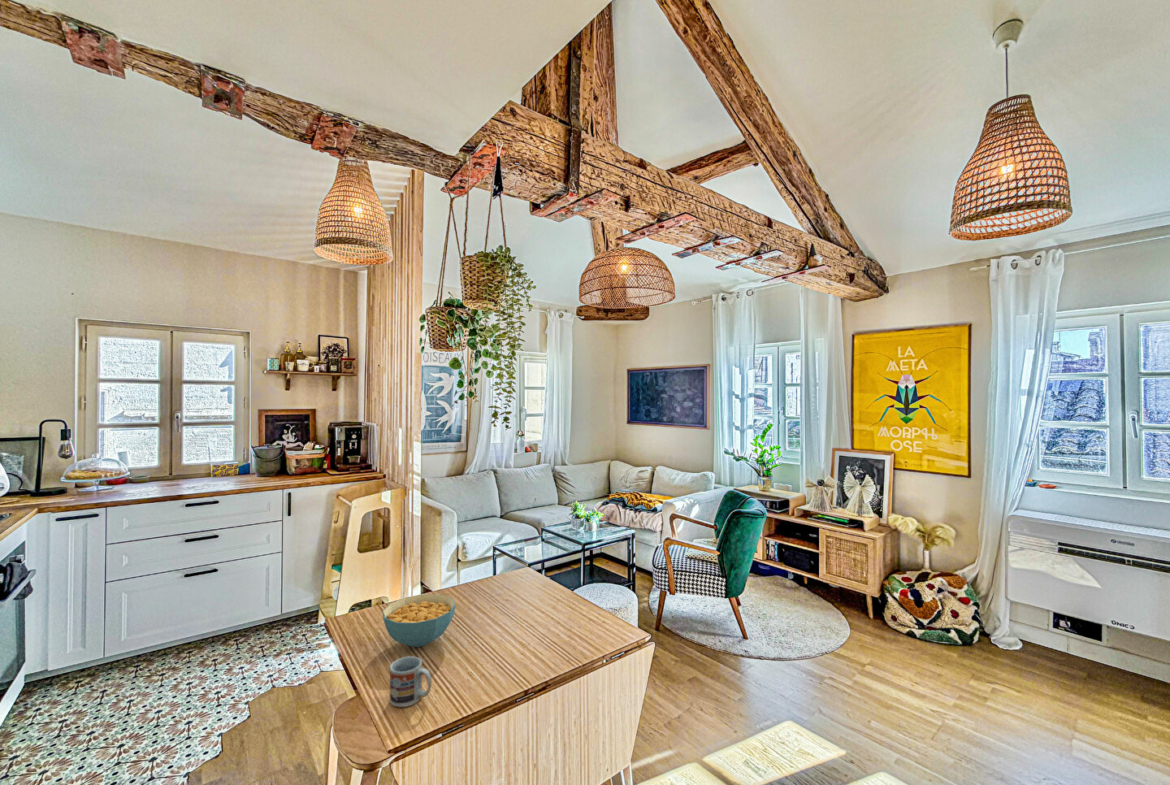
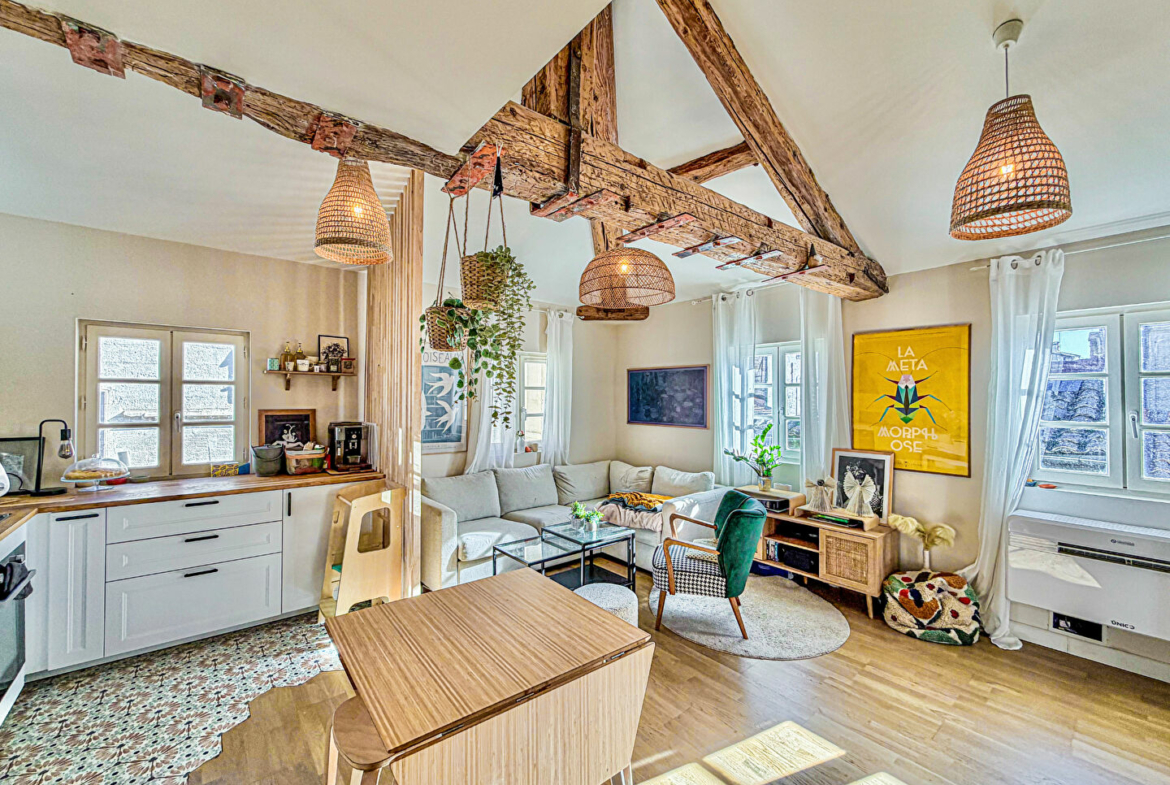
- cereal bowl (419, 624)
- cup (411, 681)
